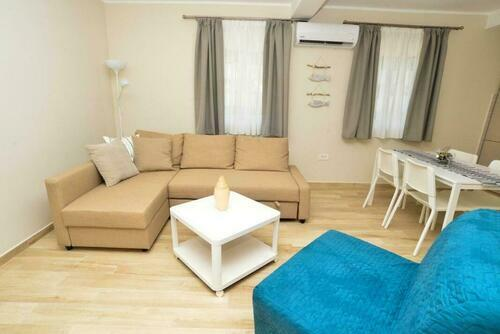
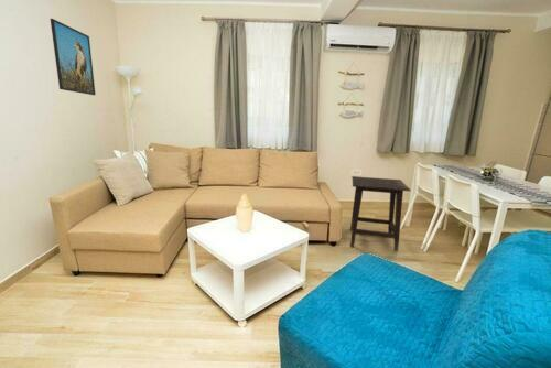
+ side table (374, 218)
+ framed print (75, 61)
